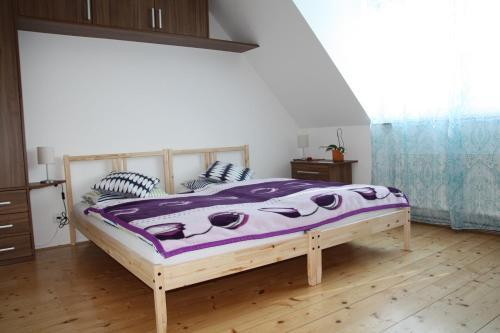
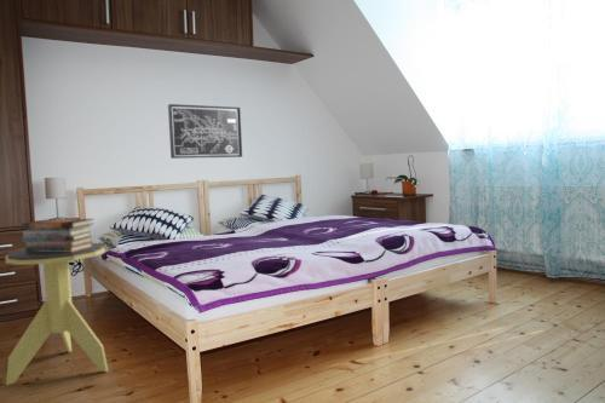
+ book stack (58, 234)
+ wall art (206, 132)
+ side table (62, 309)
